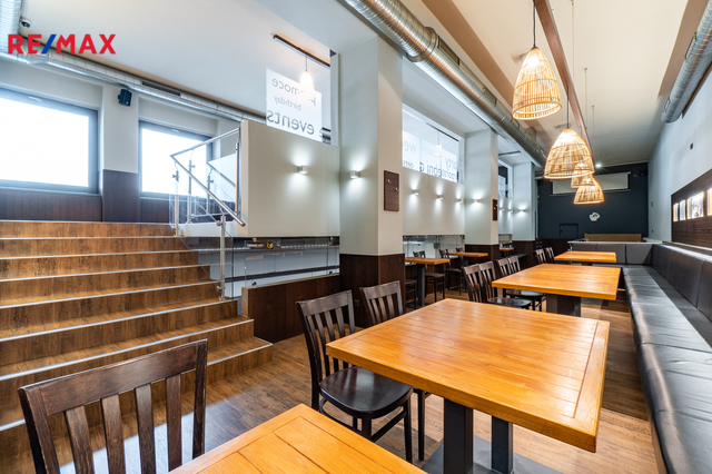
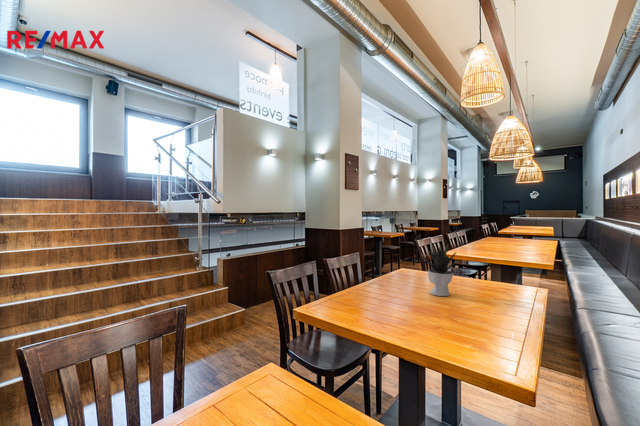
+ potted plant (438, 268)
